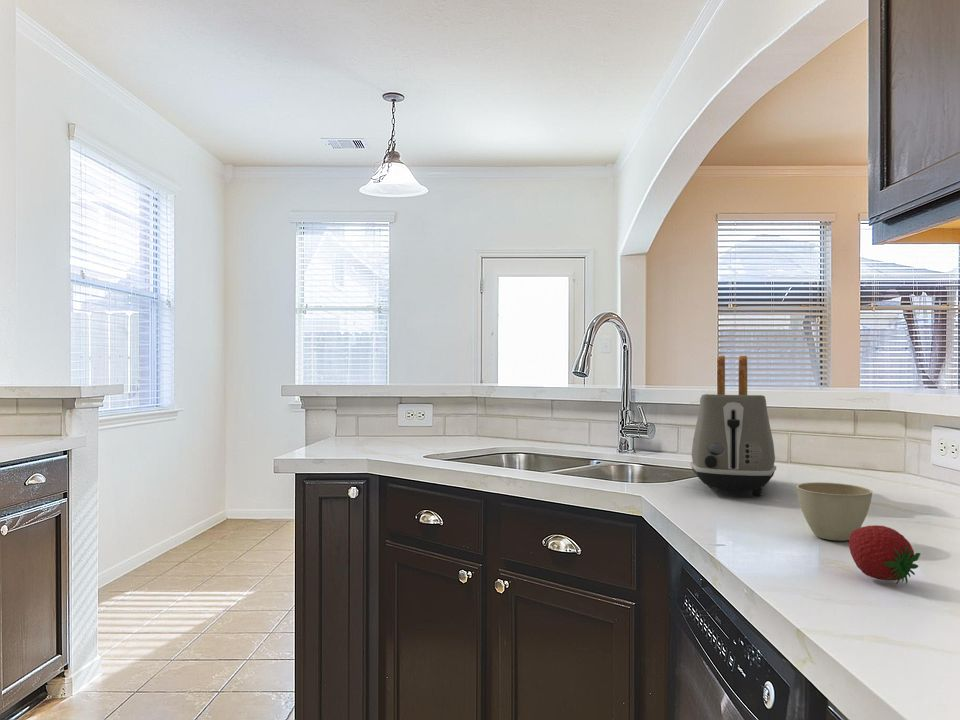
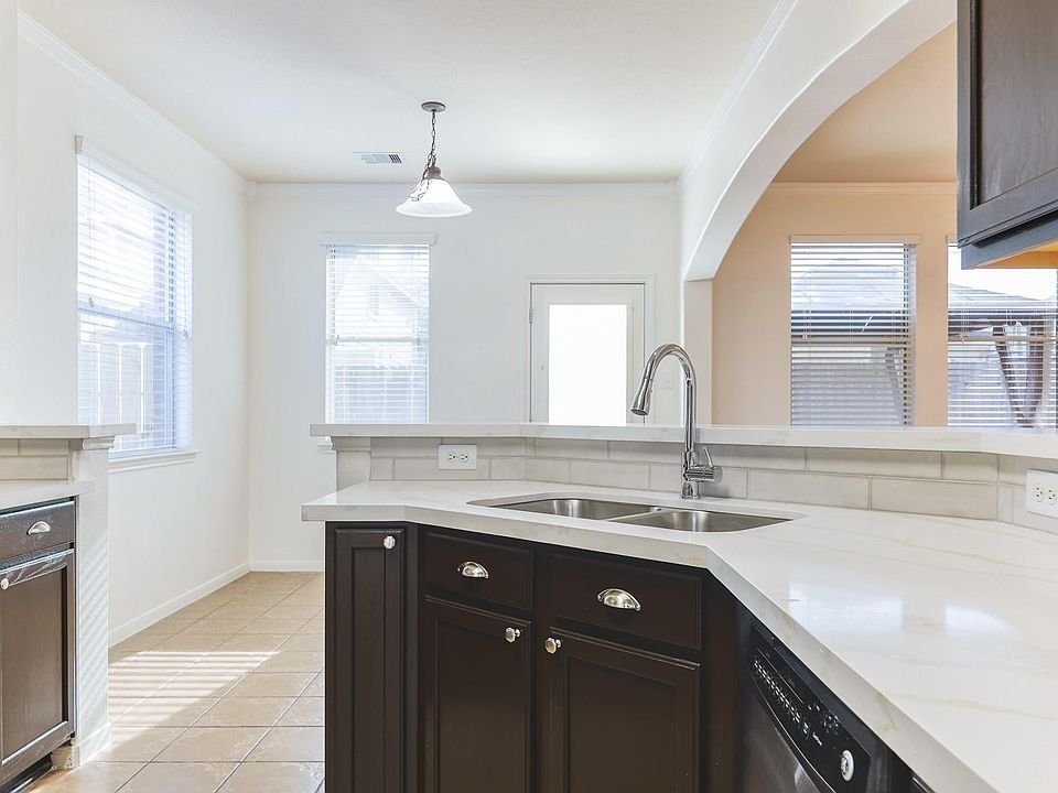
- fruit (879, 552)
- flower pot (833, 512)
- toaster (732, 420)
